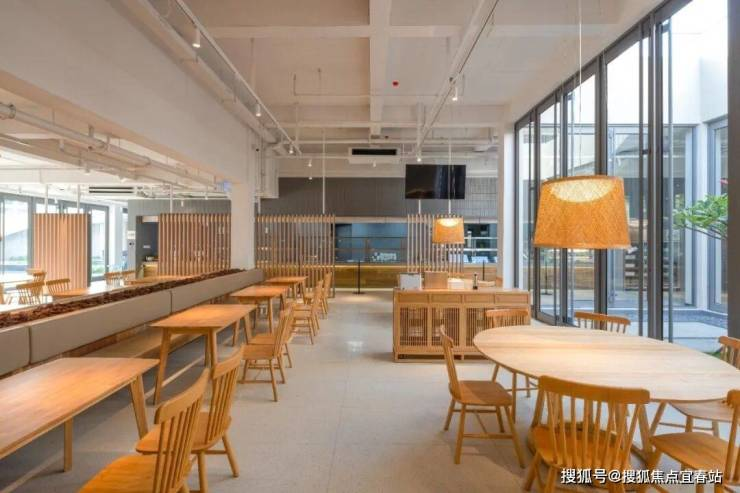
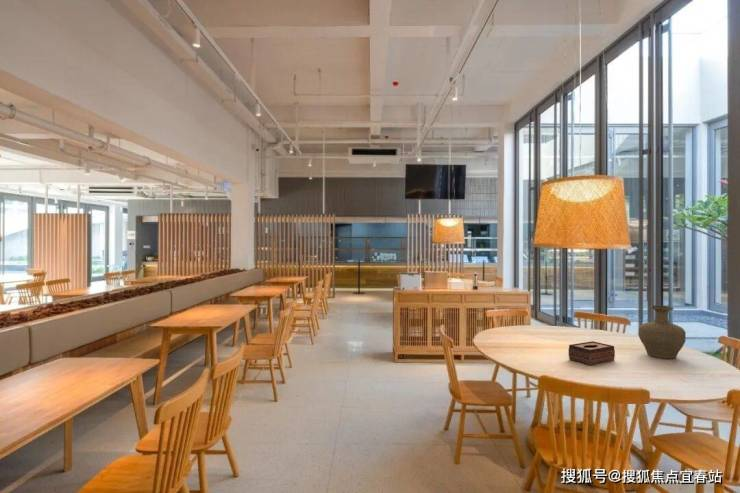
+ vase (661, 331)
+ tissue box (591, 352)
